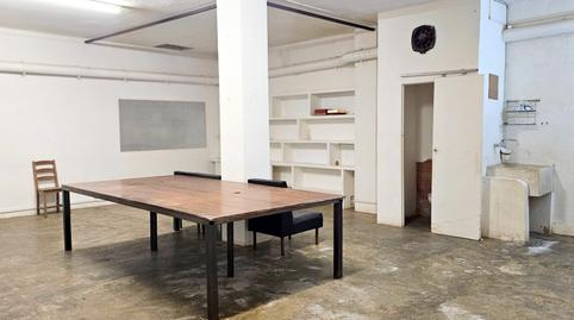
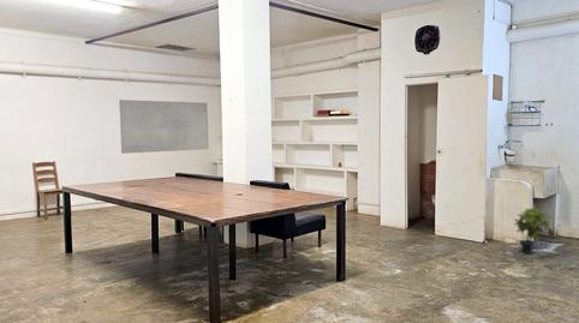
+ potted plant (530, 228)
